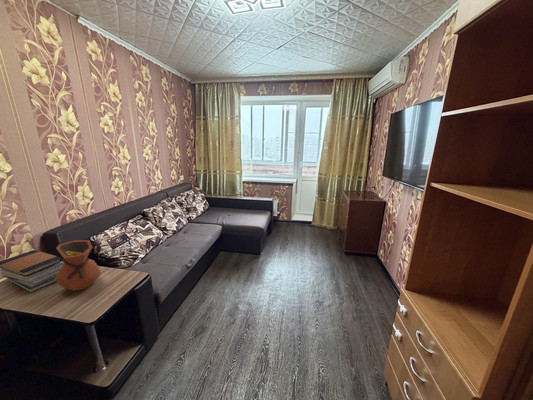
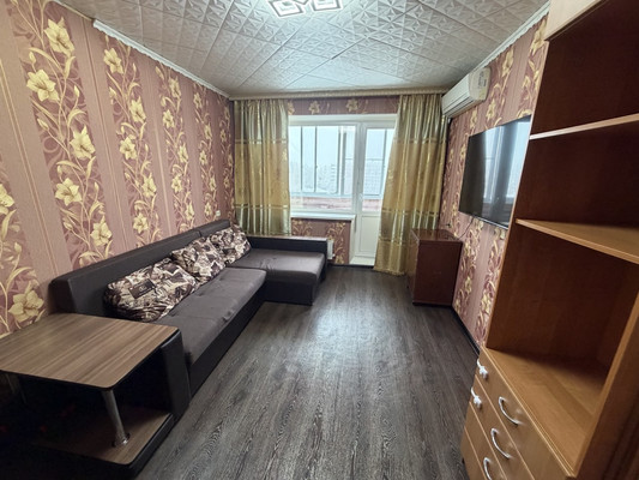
- vase (79, 265)
- book stack (33, 270)
